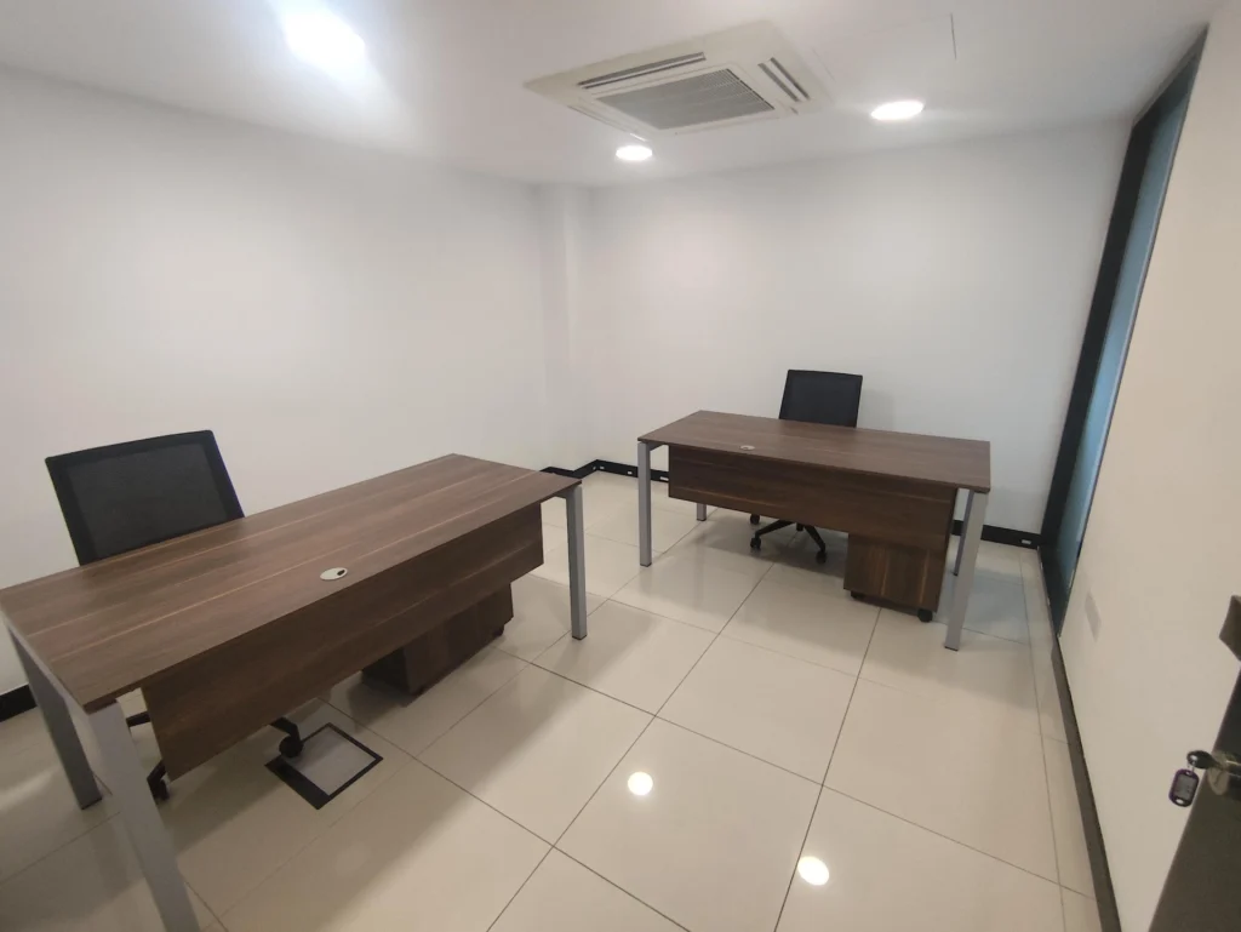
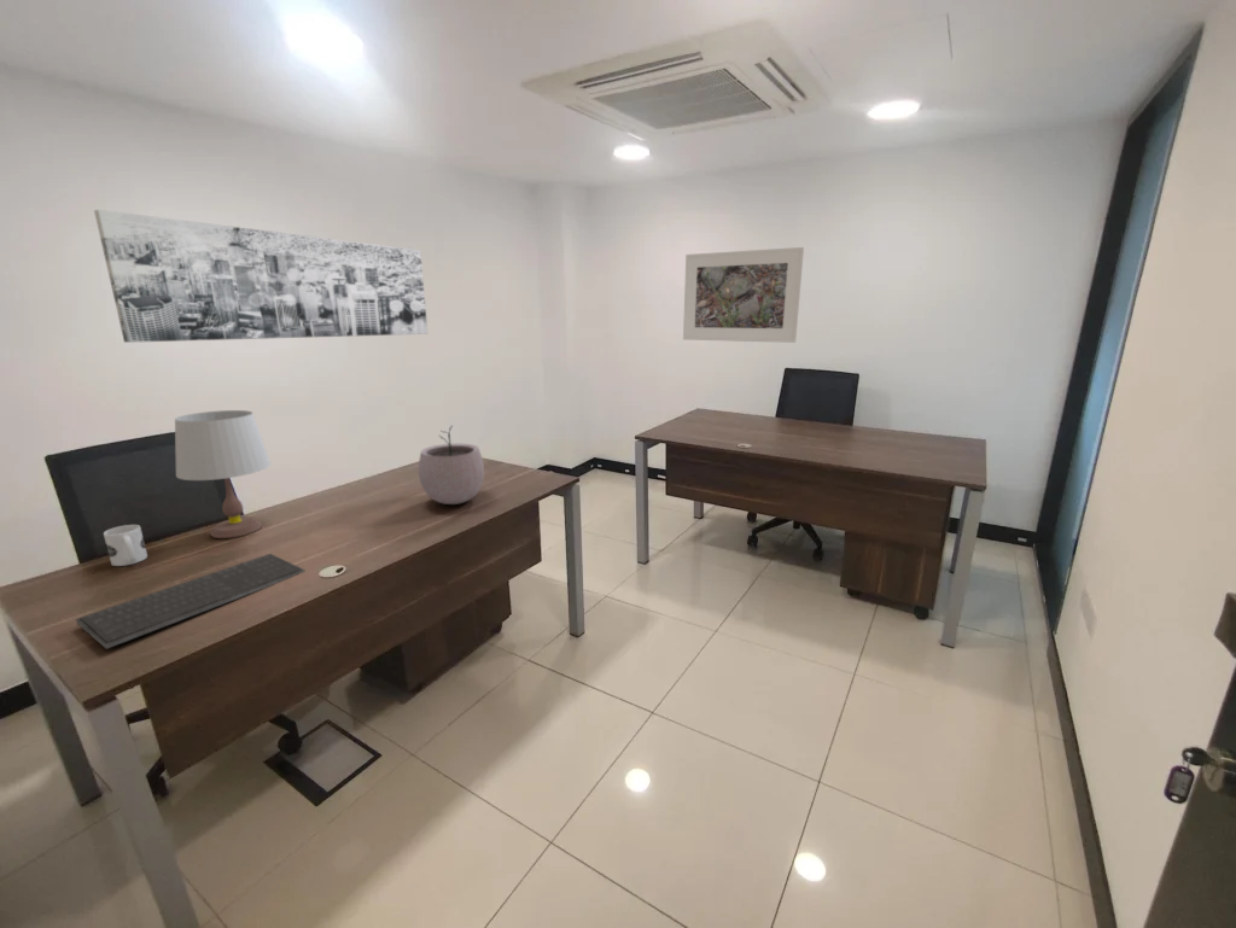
+ wall art (301, 286)
+ plant pot (450, 463)
+ table lamp (226, 474)
+ mug (127, 545)
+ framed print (739, 297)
+ computer keyboard (200, 593)
